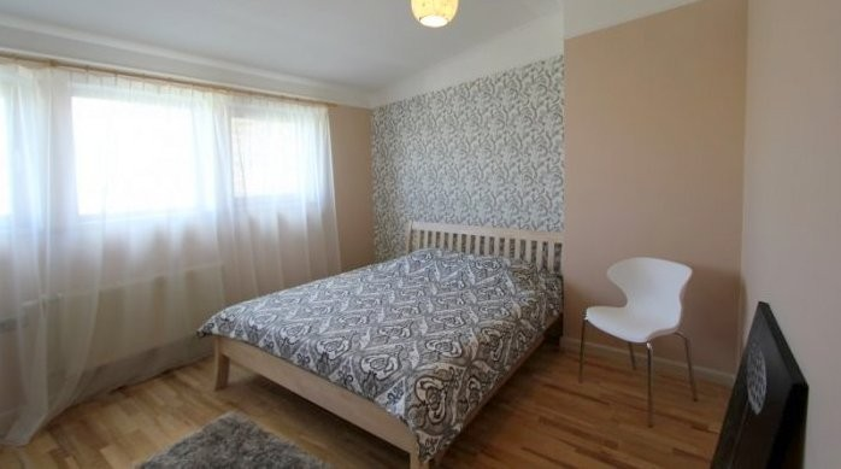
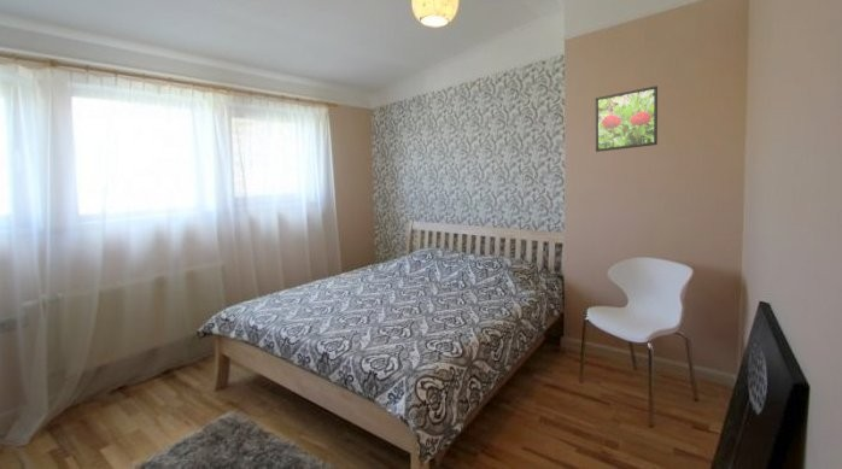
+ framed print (625, 119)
